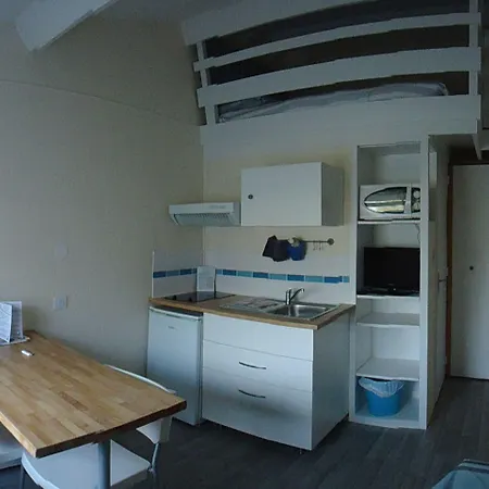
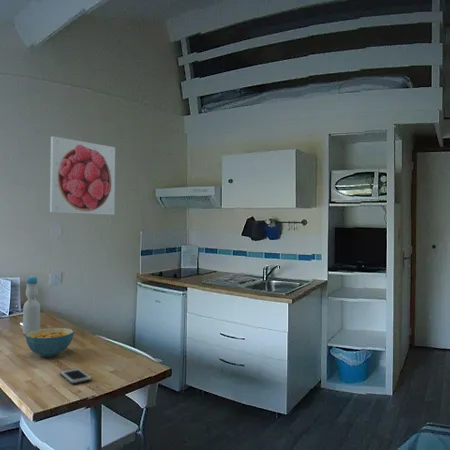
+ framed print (84, 178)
+ cereal bowl (49, 343)
+ bottle (31, 305)
+ cell phone (75, 375)
